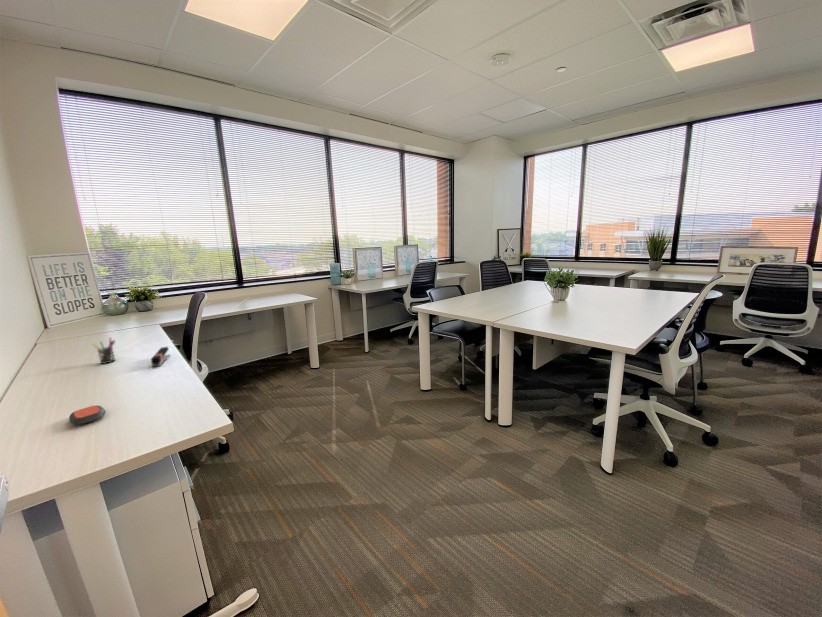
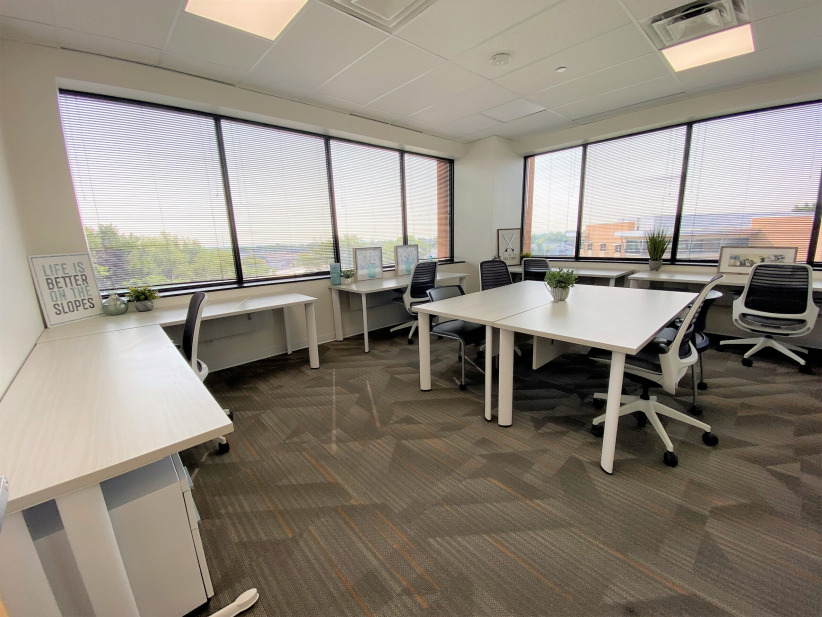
- stapler (160, 356)
- remote control (87, 414)
- pen holder (105, 350)
